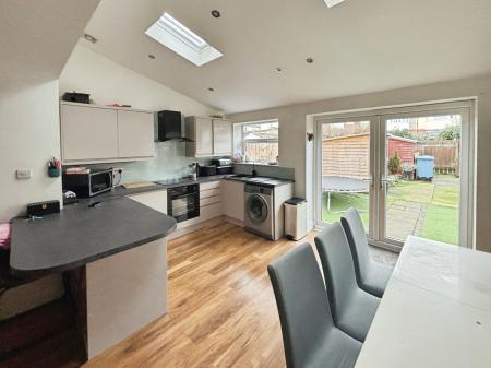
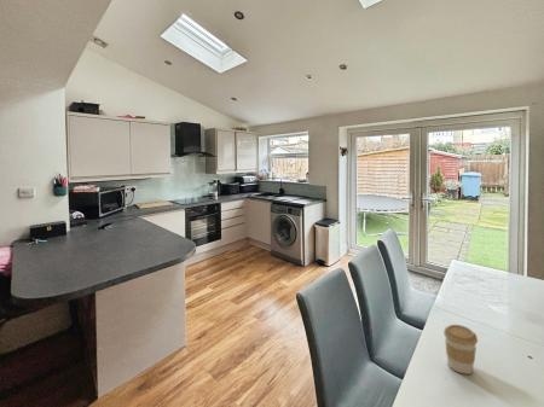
+ coffee cup (459, 348)
